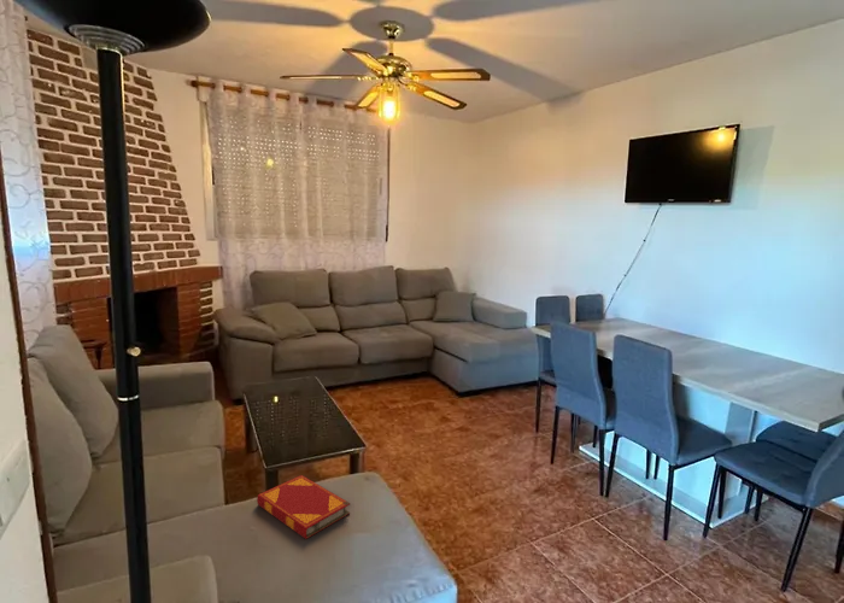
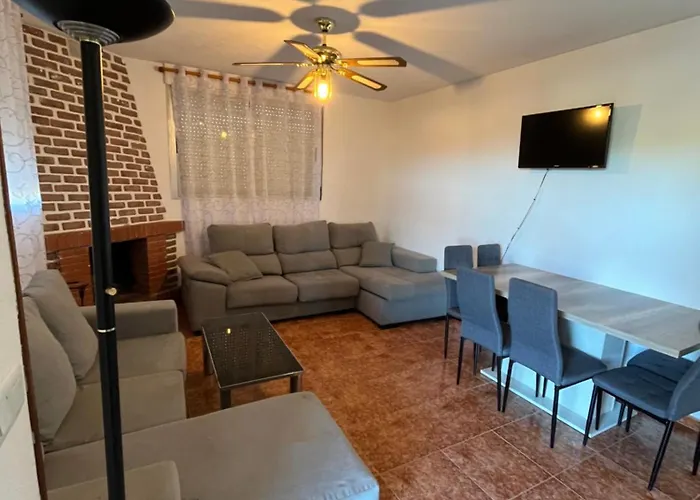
- hardback book (303, 504)
